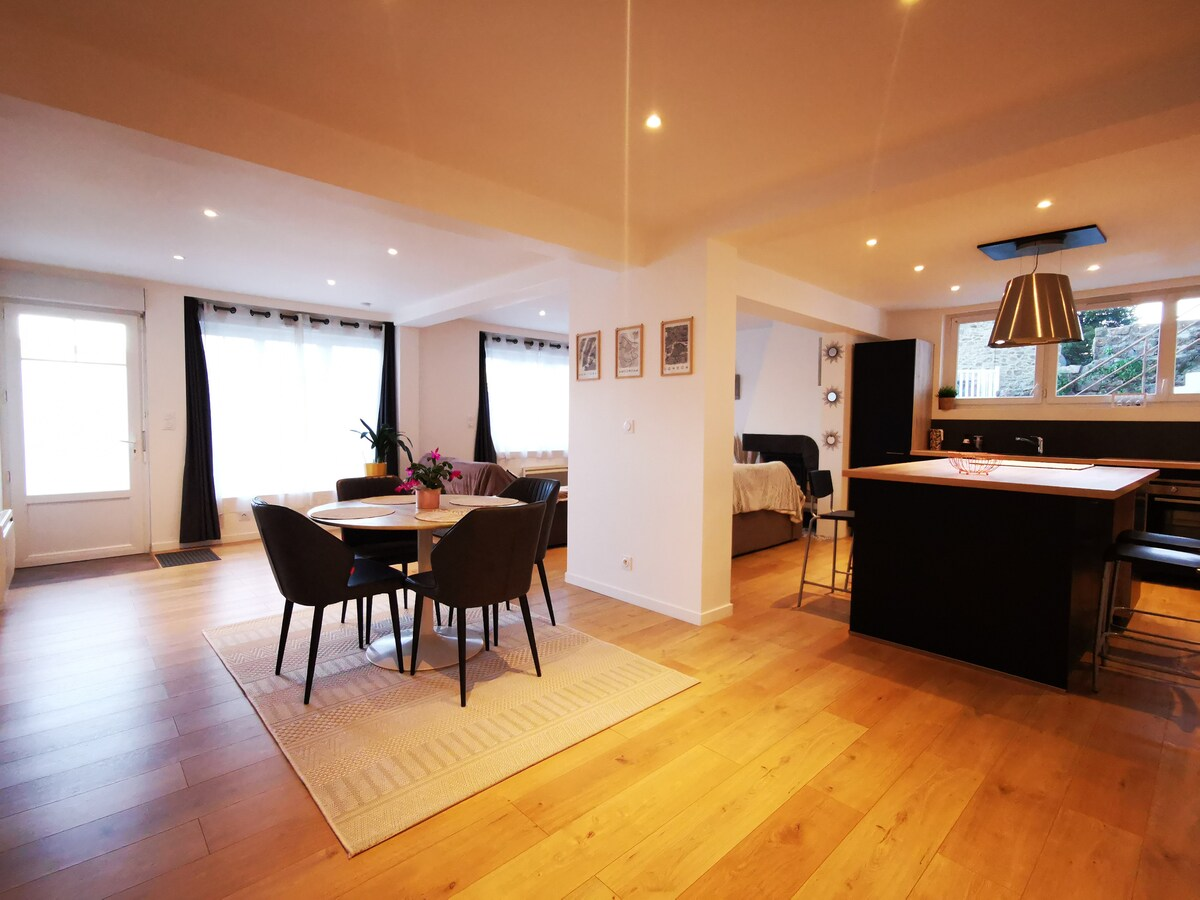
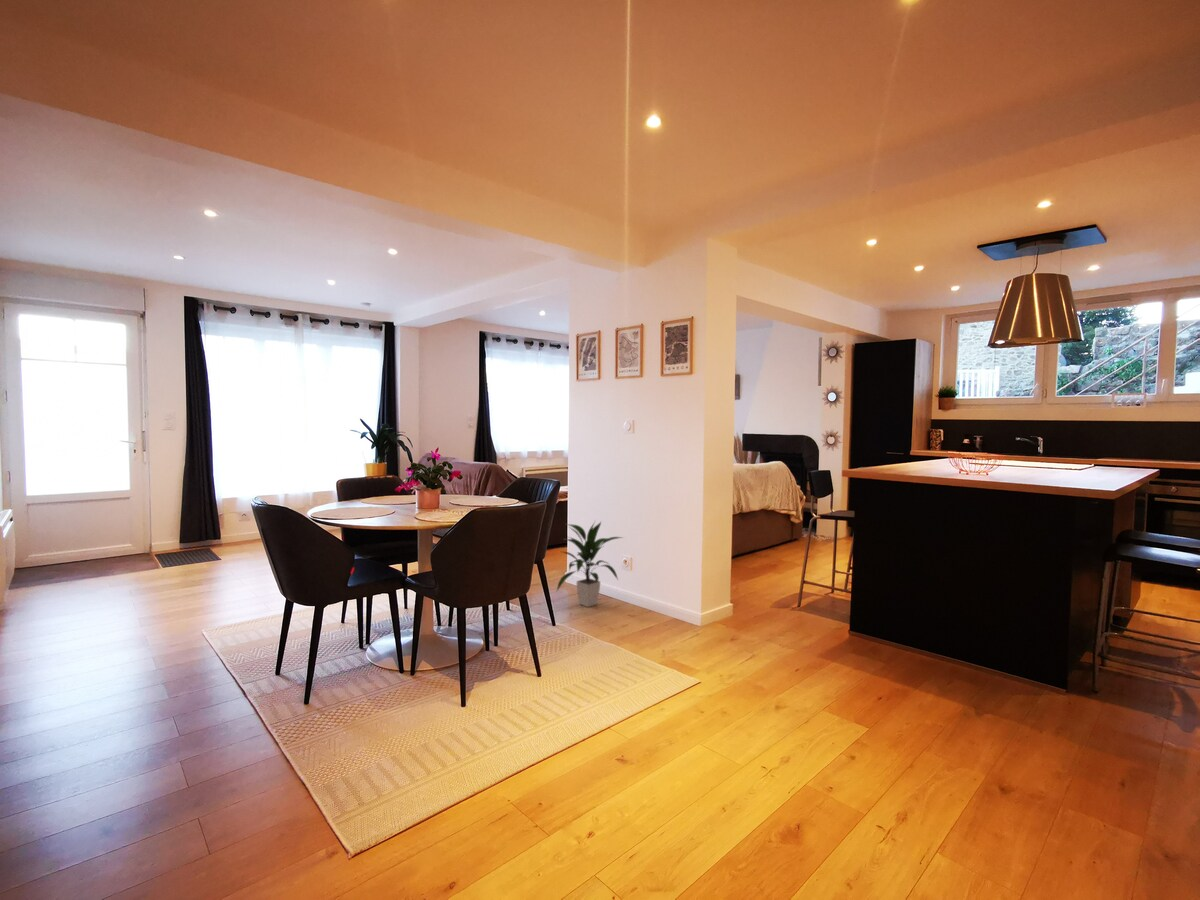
+ indoor plant (585, 561)
